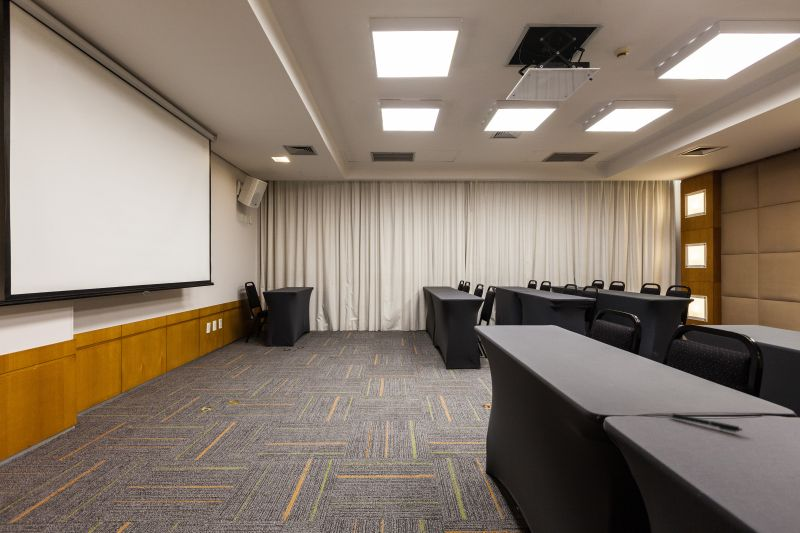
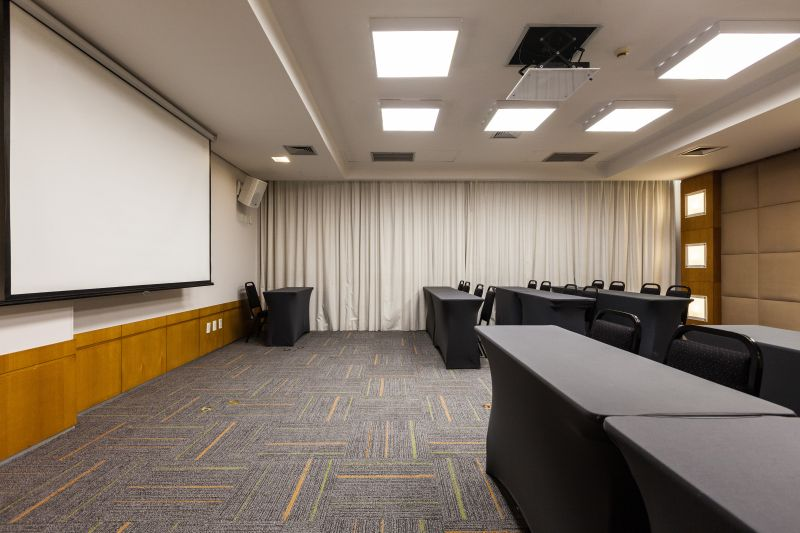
- pen (701, 421)
